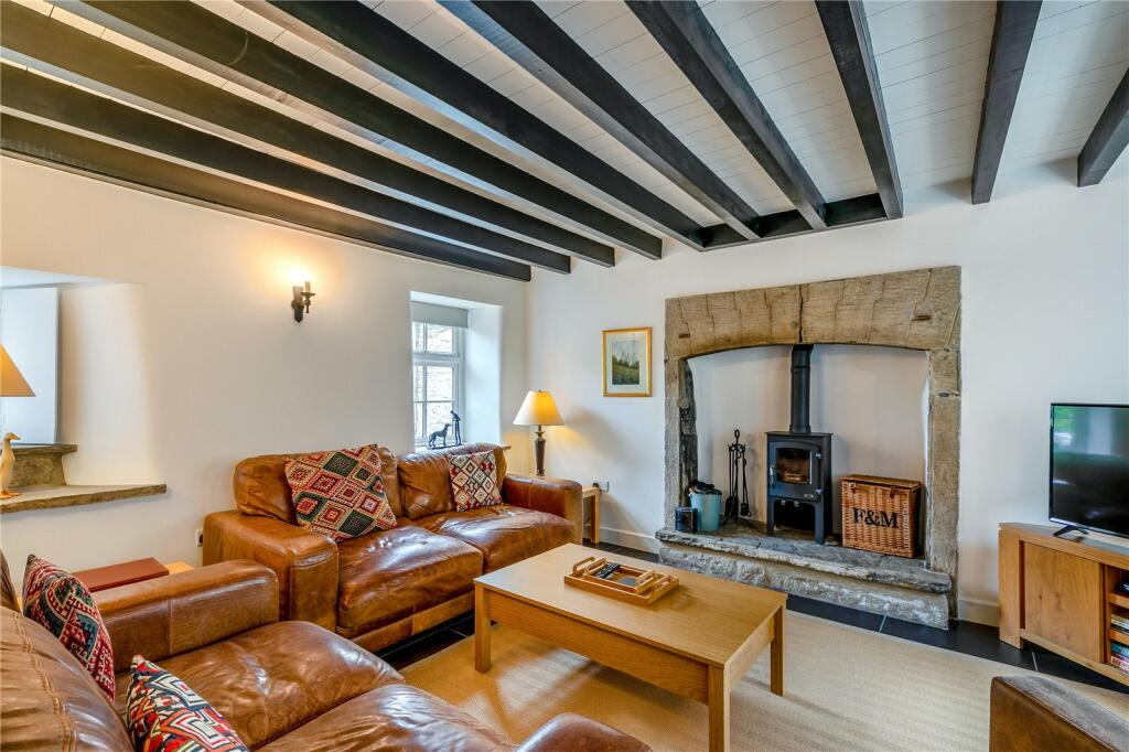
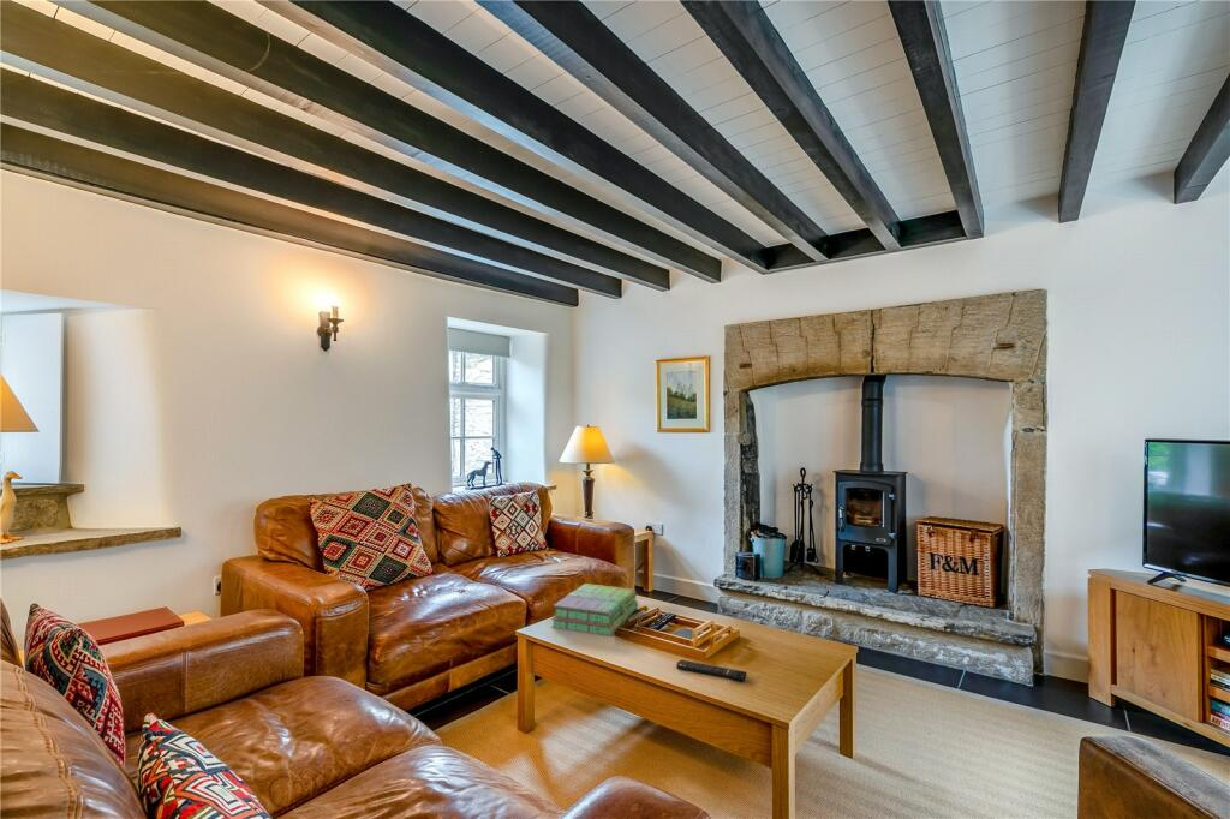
+ stack of books (596, 606)
+ remote control (710, 670)
